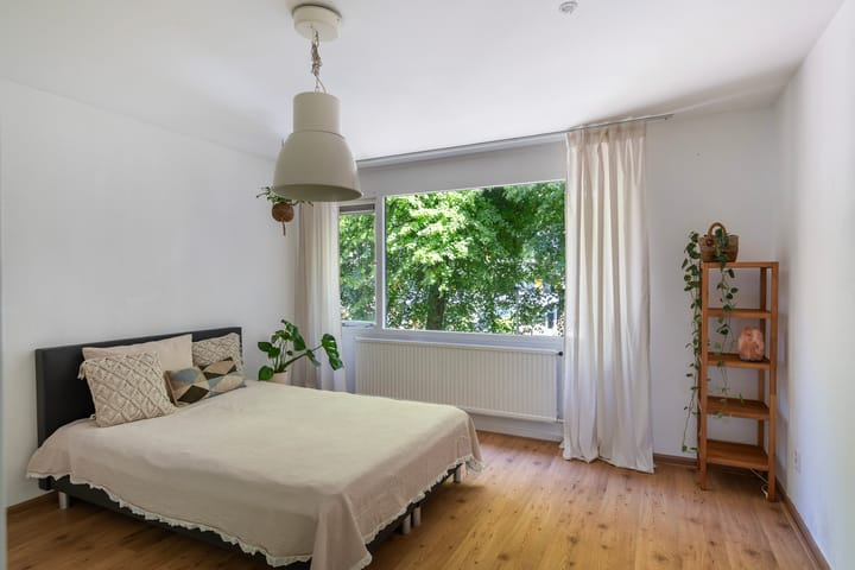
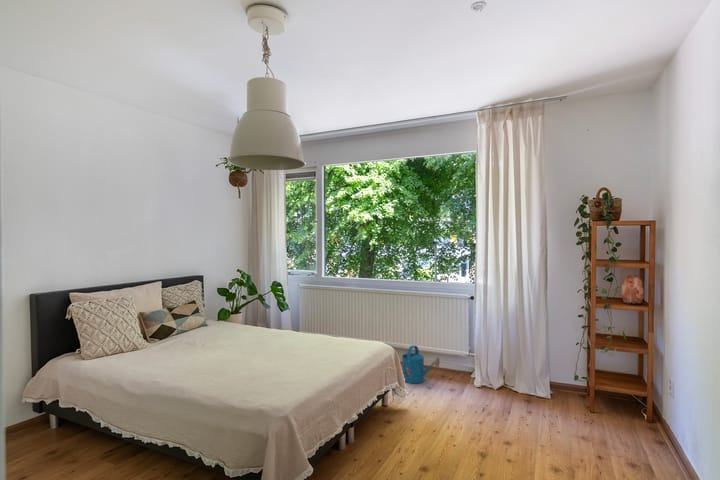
+ watering can (420, 364)
